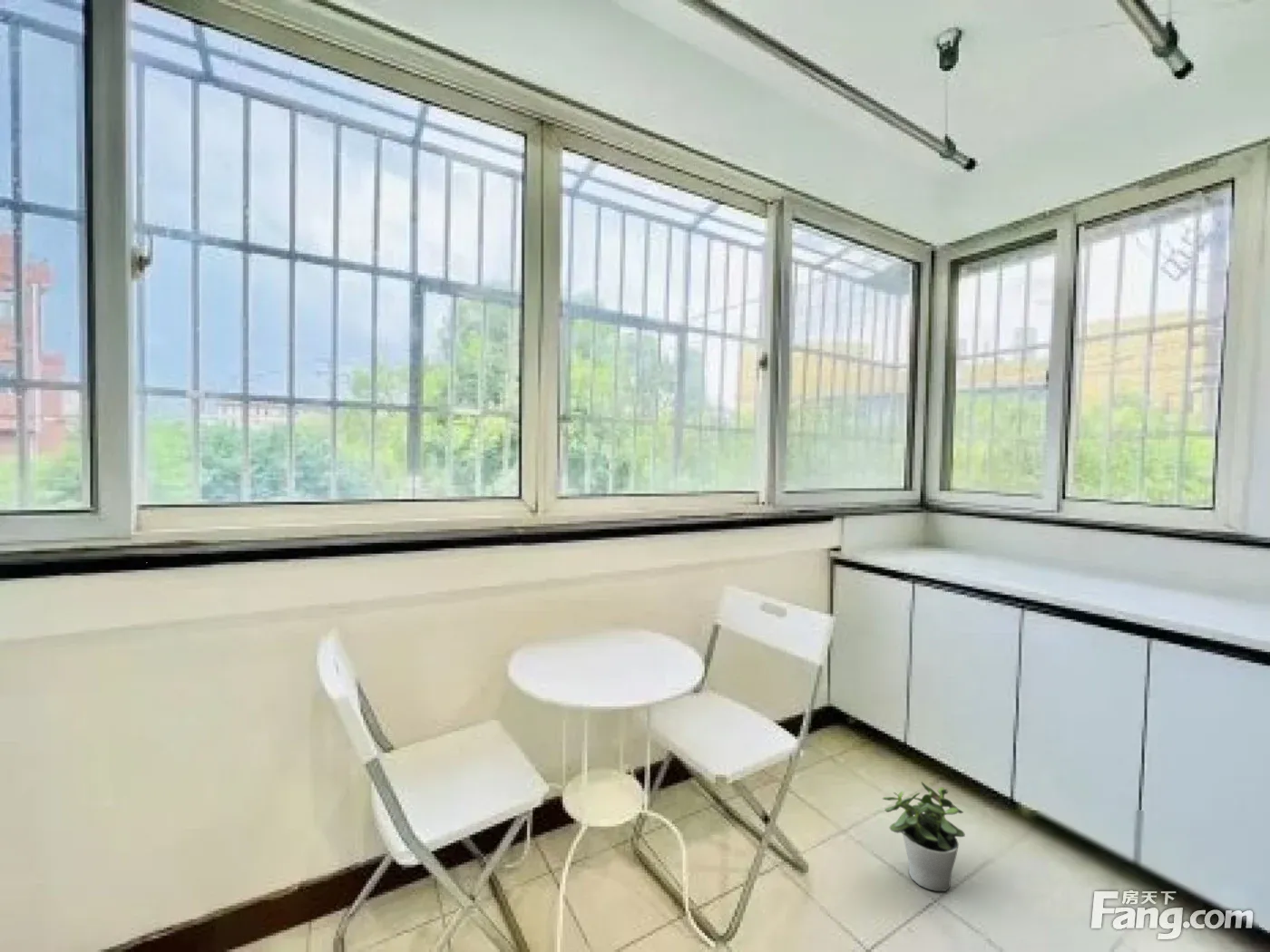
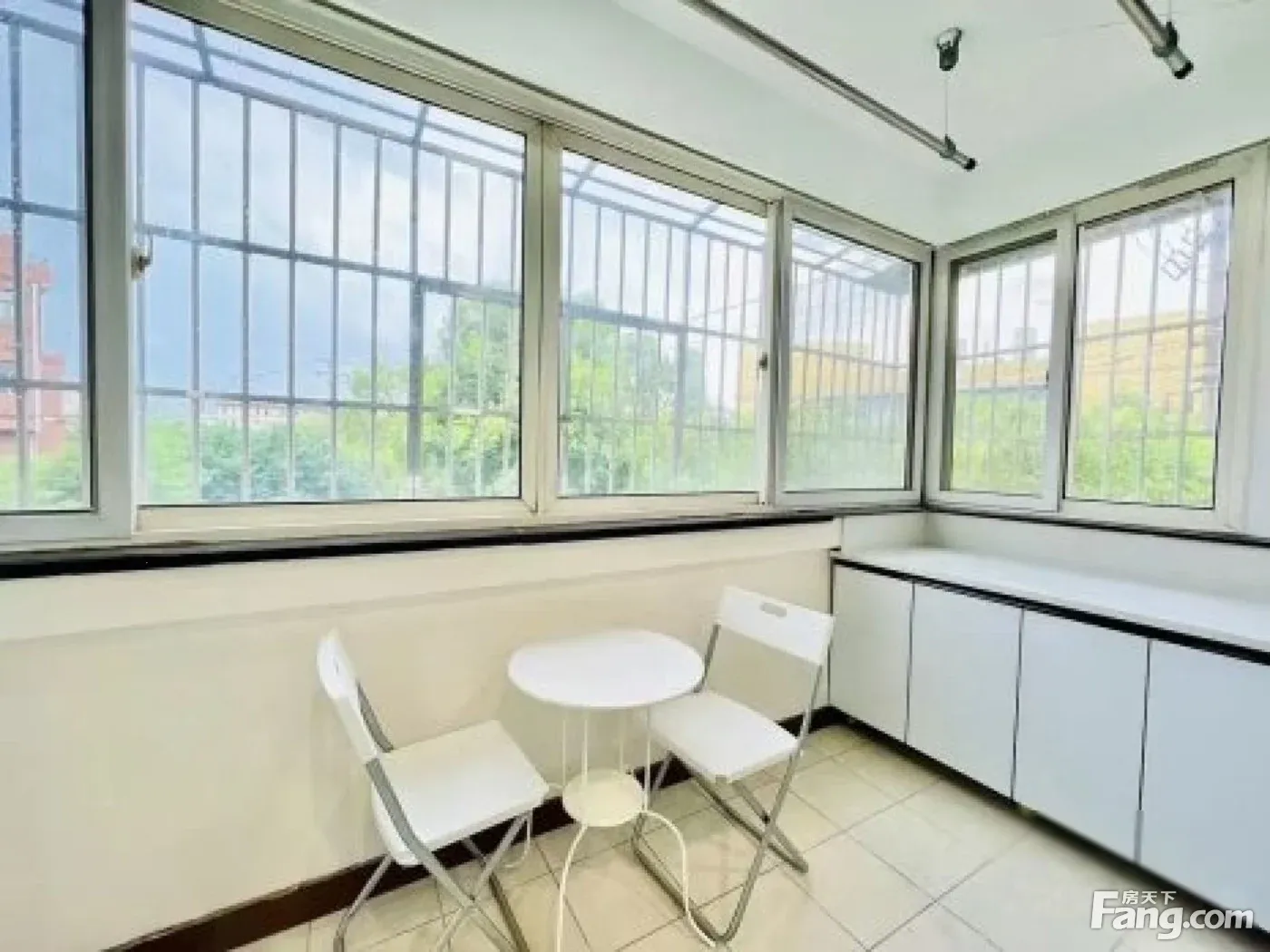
- potted plant (922, 829)
